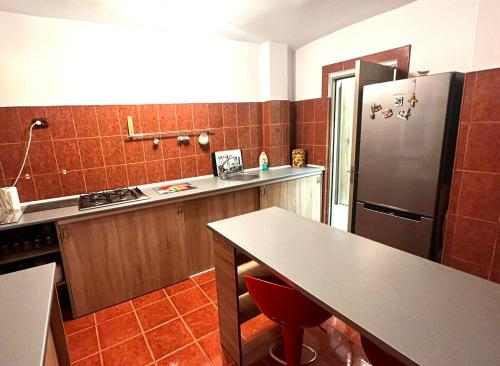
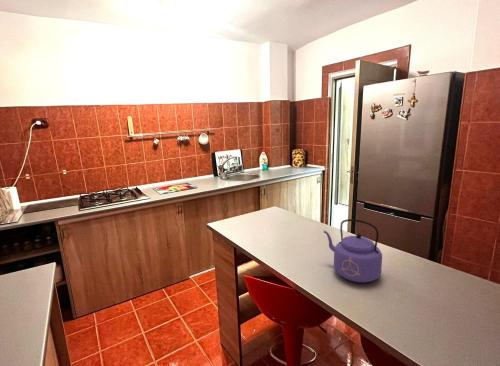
+ kettle (350, 245)
